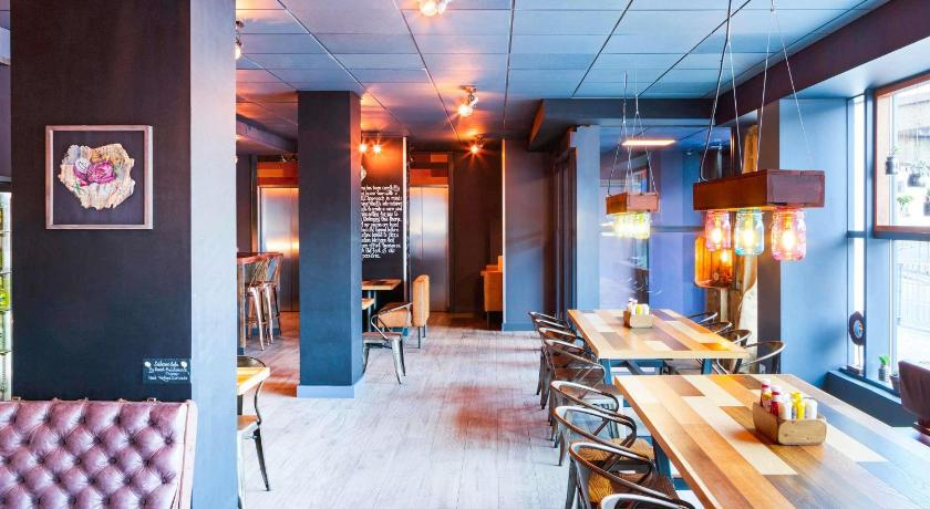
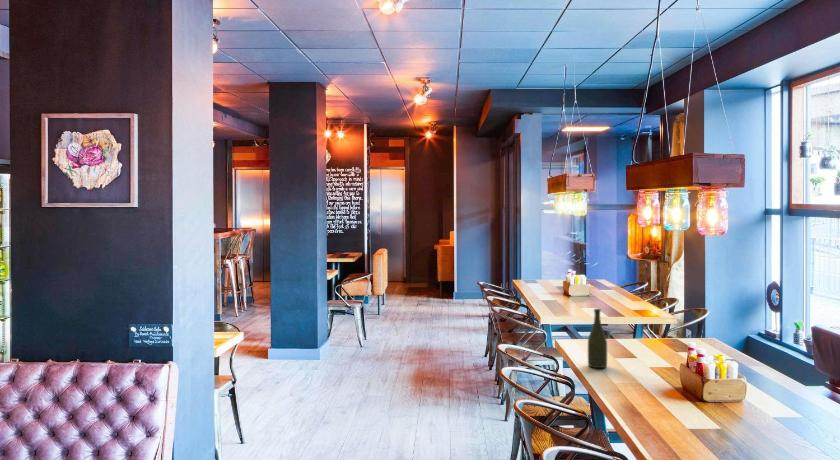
+ bottle (597, 337)
